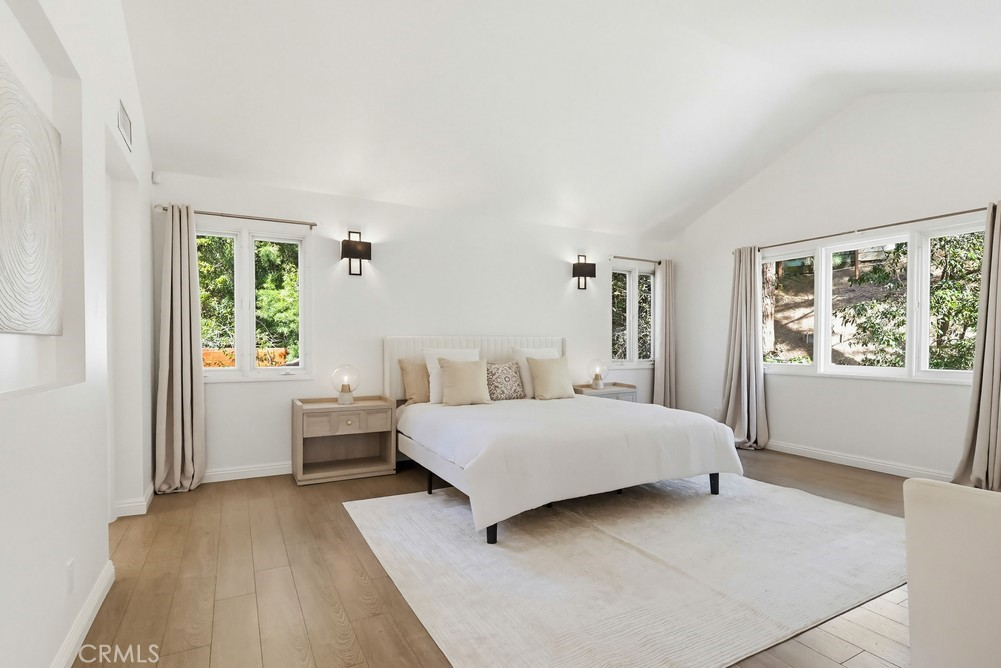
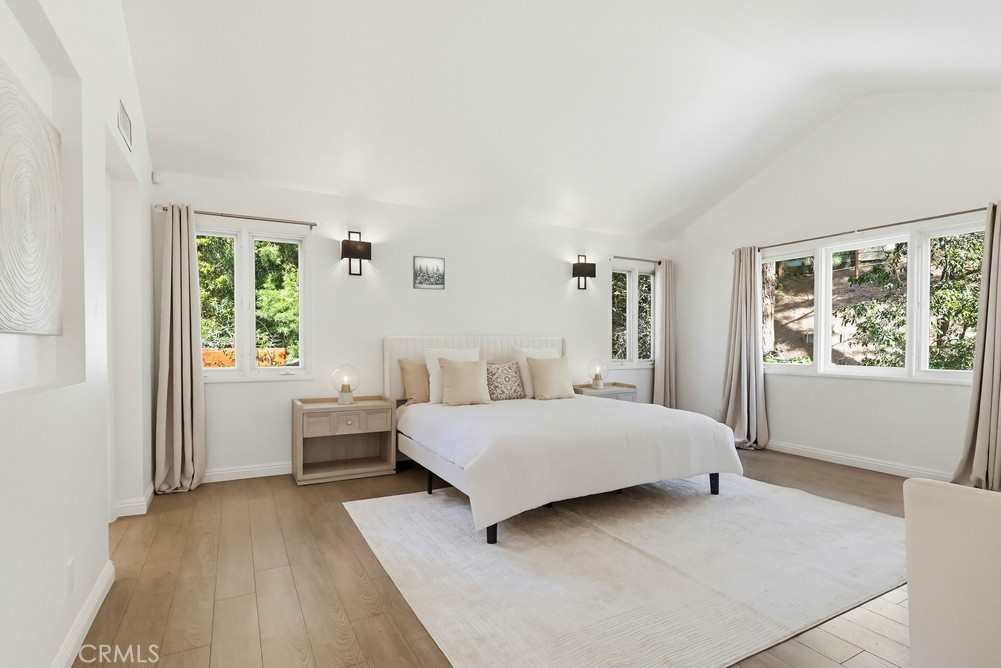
+ wall art (429, 273)
